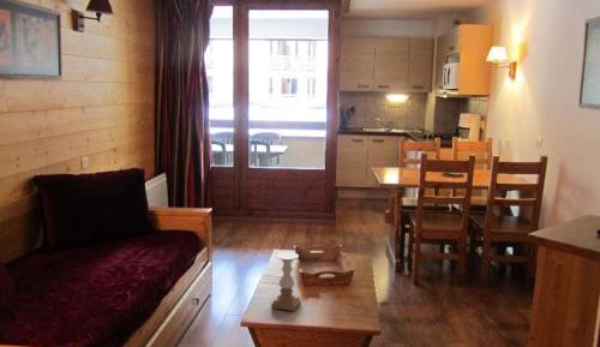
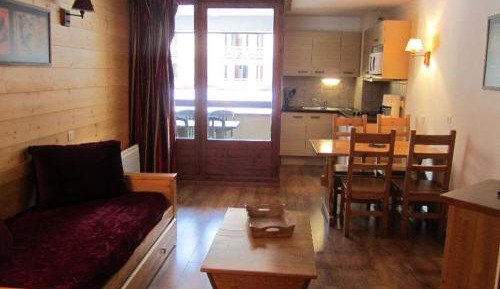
- candle holder (287, 280)
